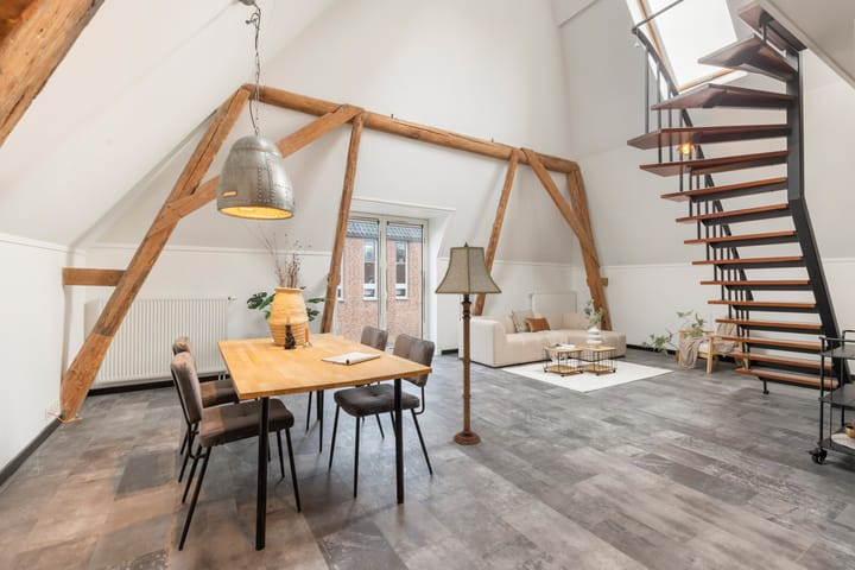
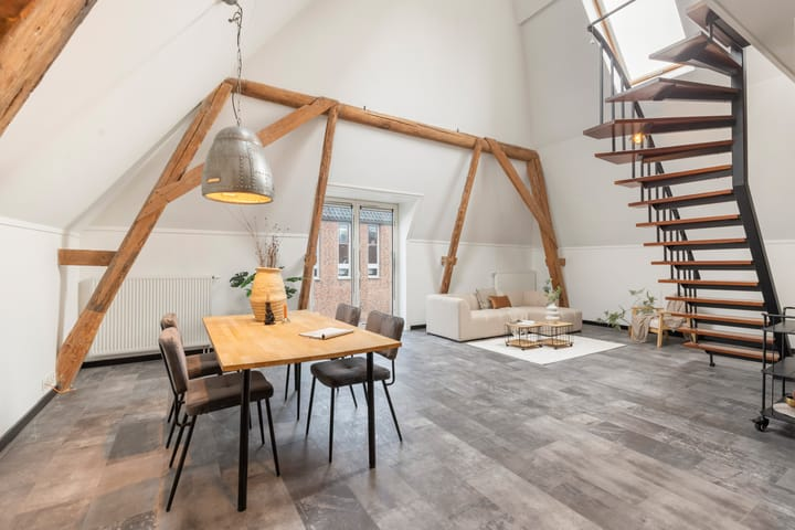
- floor lamp (467, 340)
